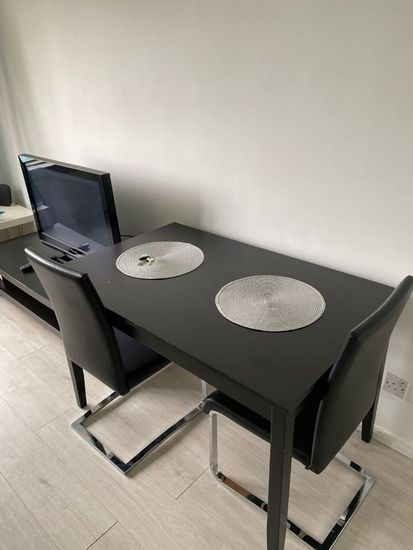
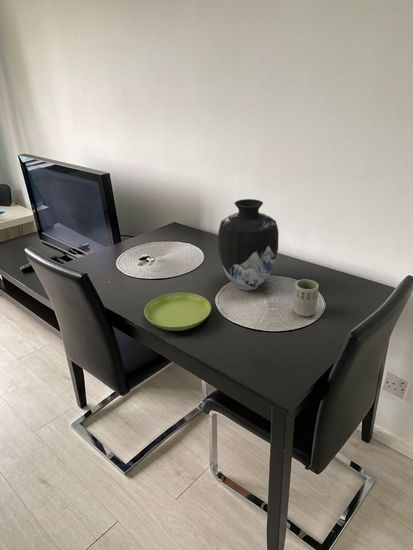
+ saucer (178, 312)
+ vase (248, 246)
+ cup (305, 298)
